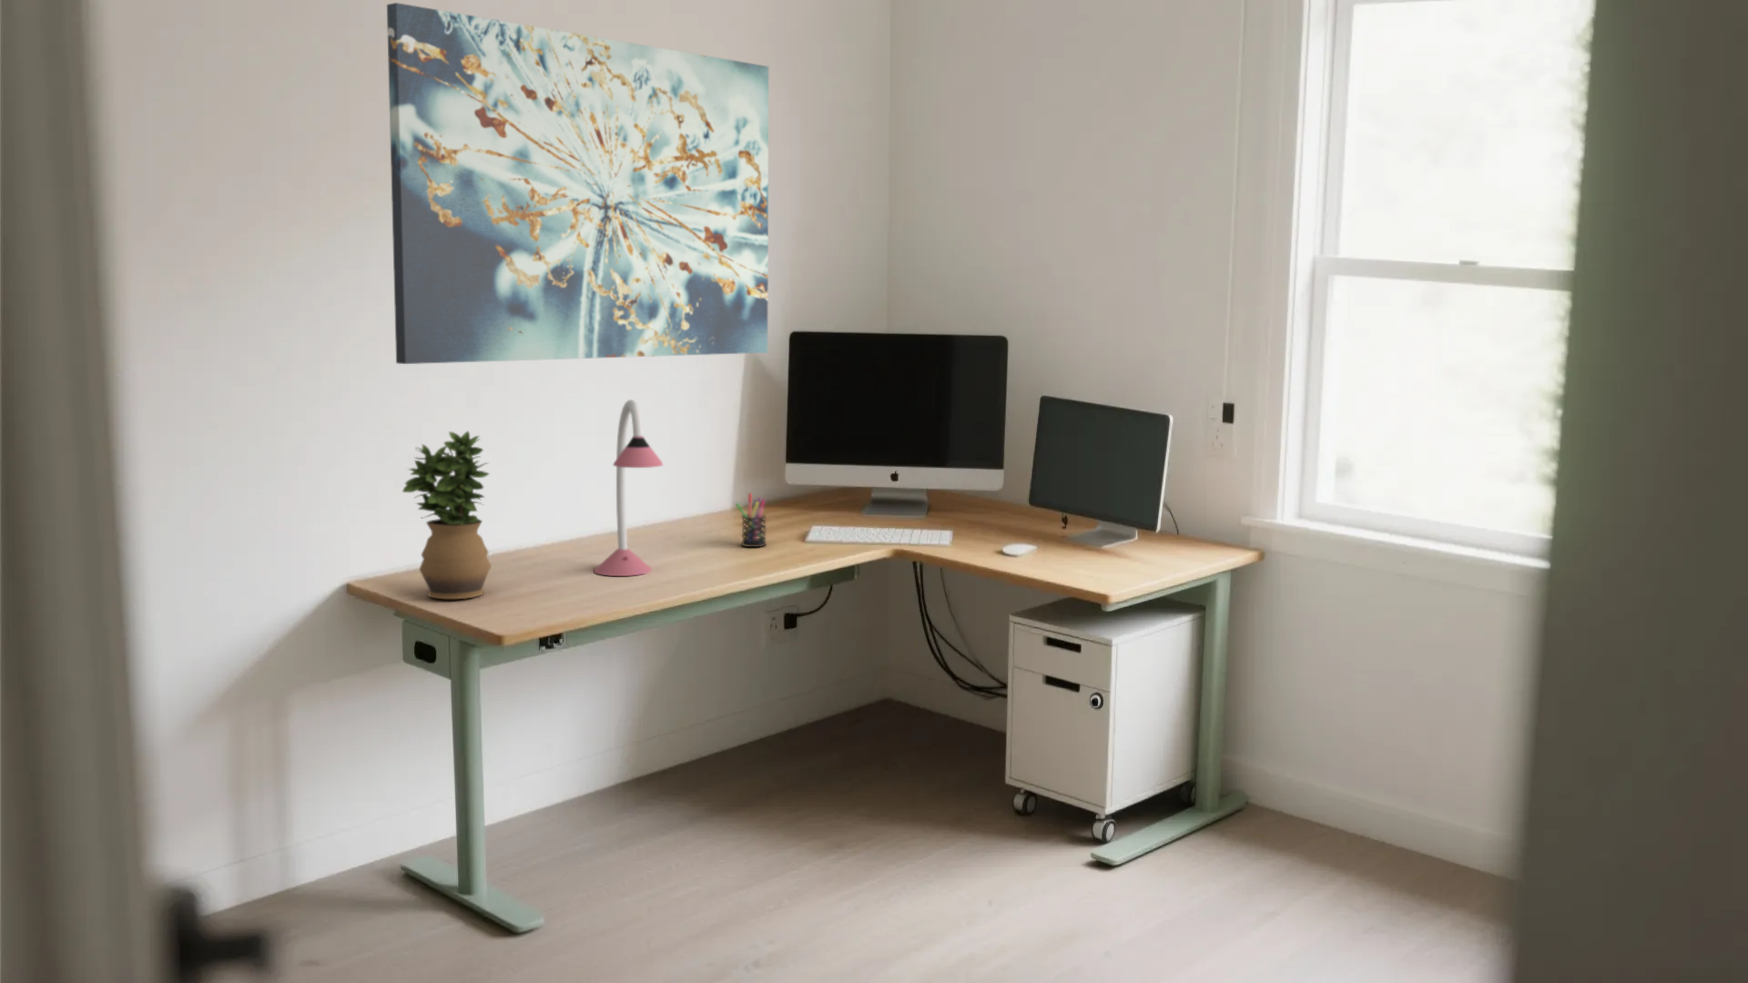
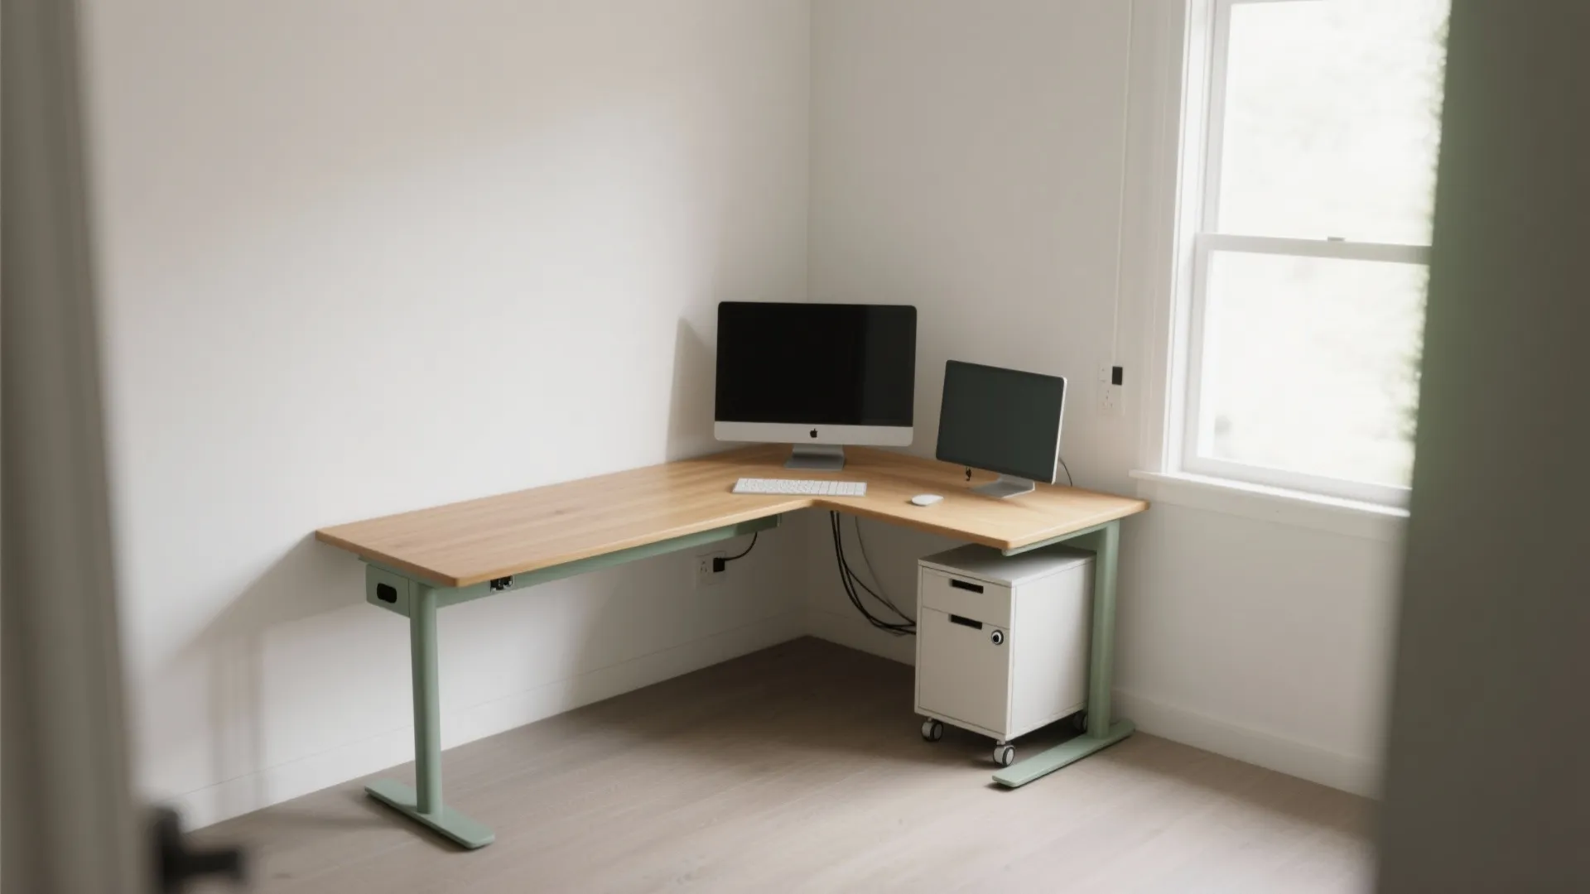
- desk lamp (624, 487)
- pen holder (750, 520)
- potted plant (450, 511)
- wall art (600, 199)
